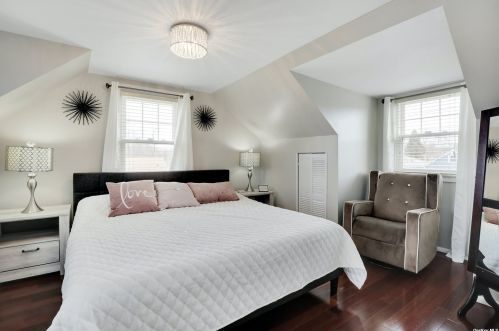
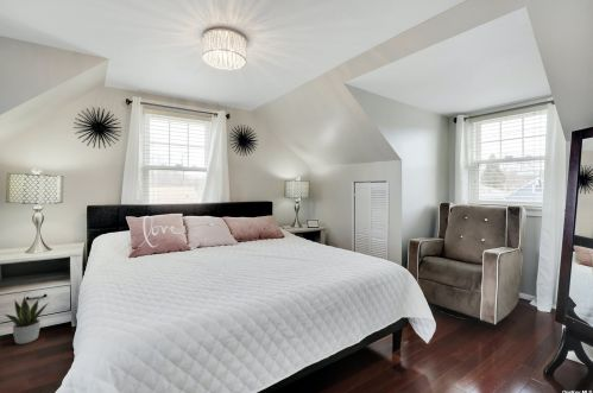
+ potted plant (27, 317)
